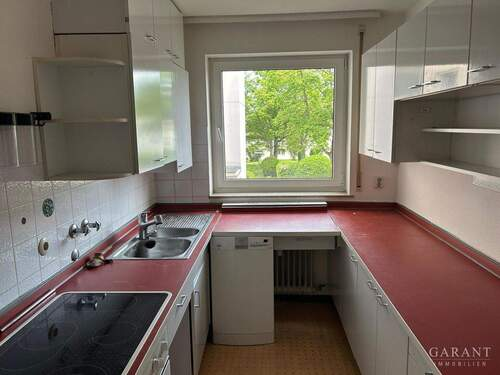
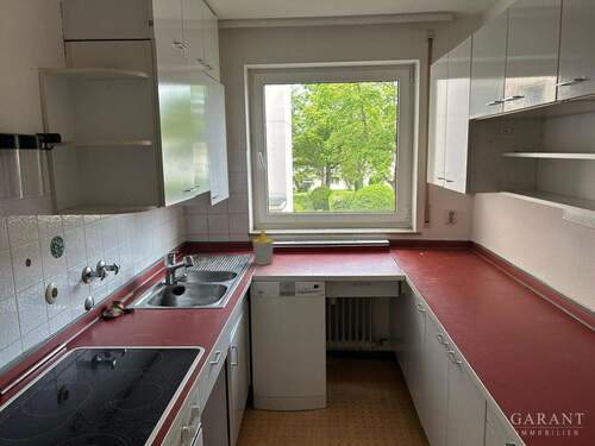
+ soap bottle (263, 246)
